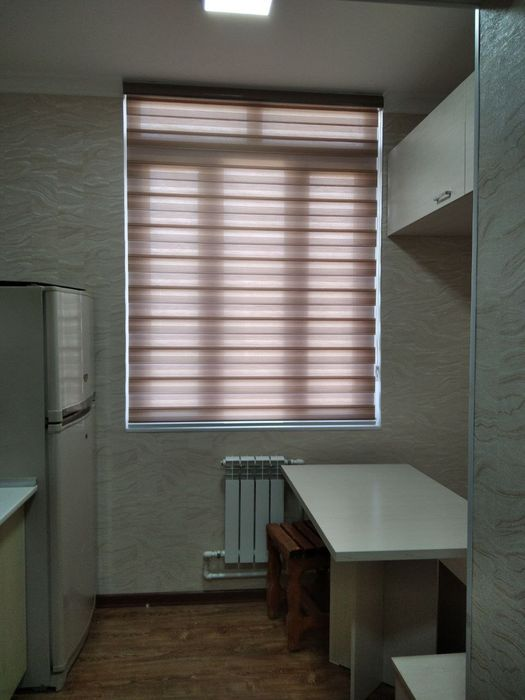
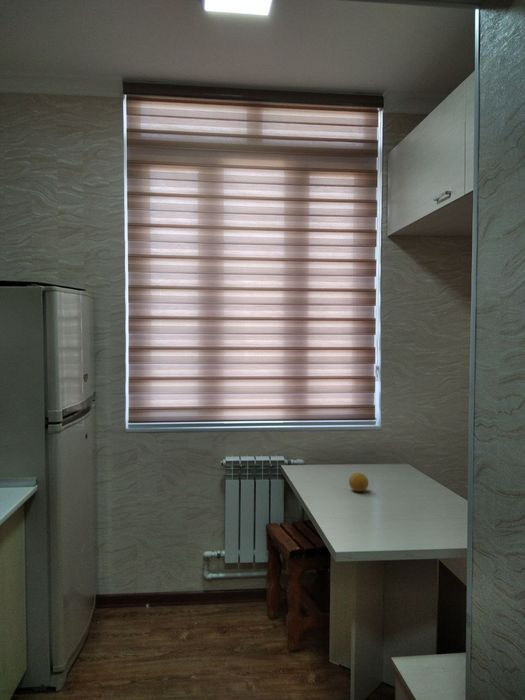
+ fruit (358, 482)
